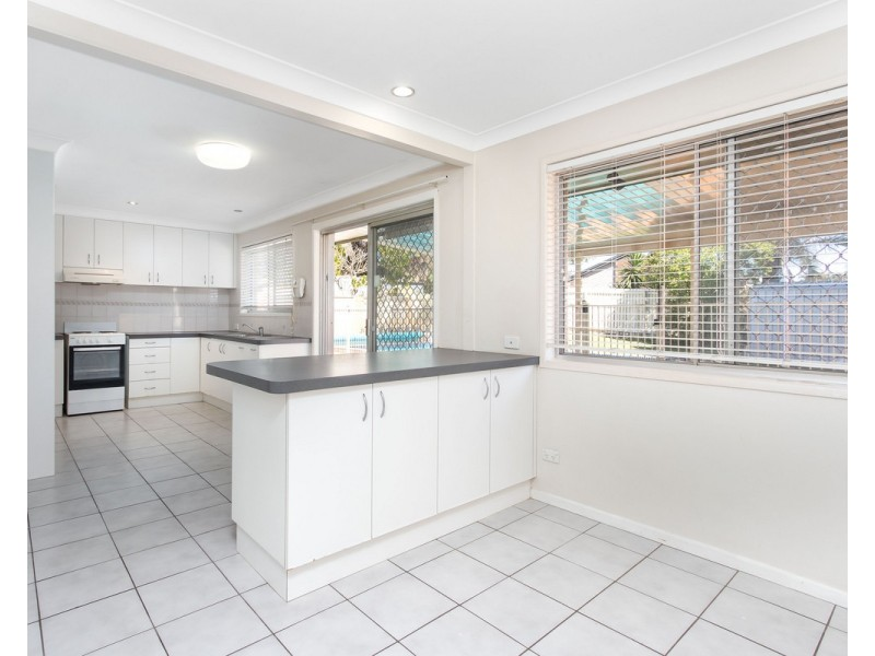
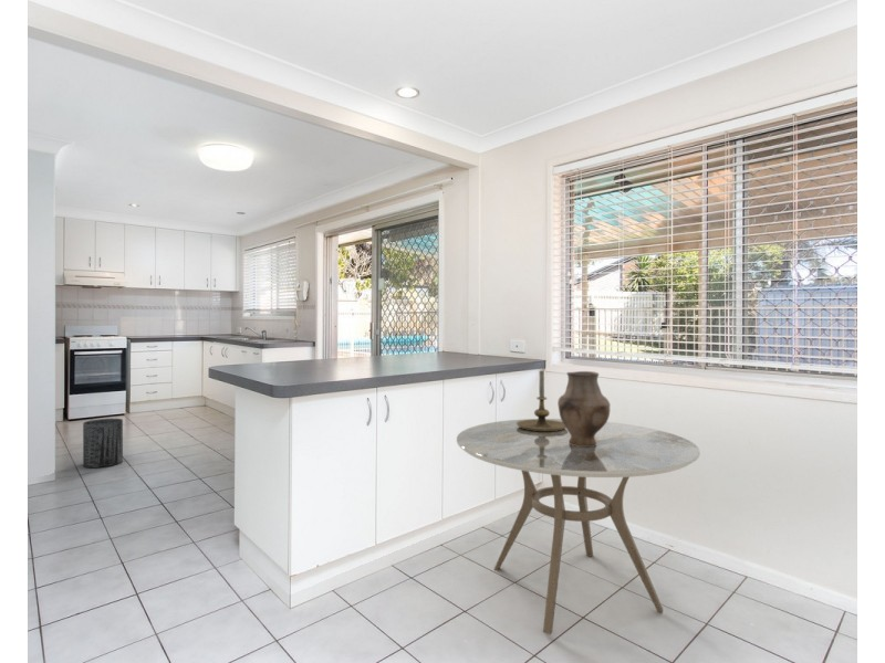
+ trash can (103, 442)
+ candle holder (541, 398)
+ dining table (571, 514)
+ vase (583, 407)
